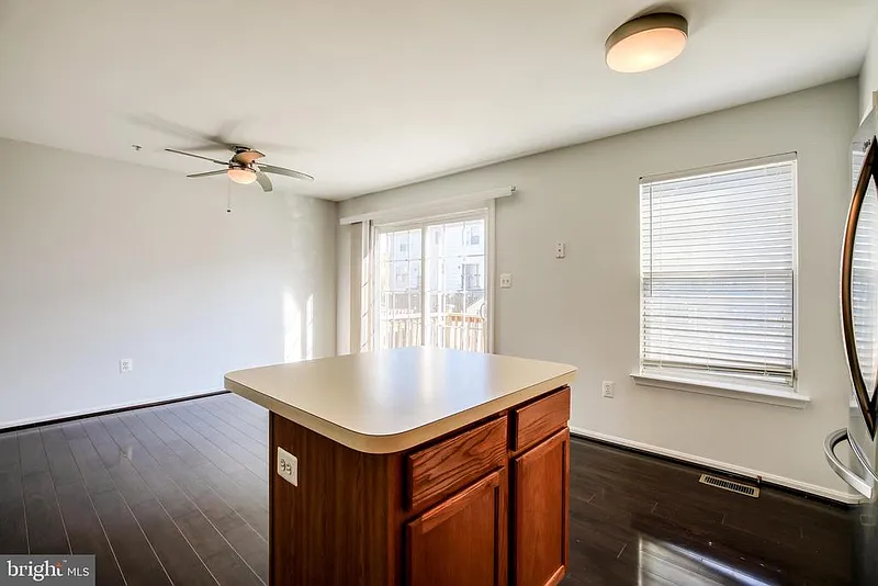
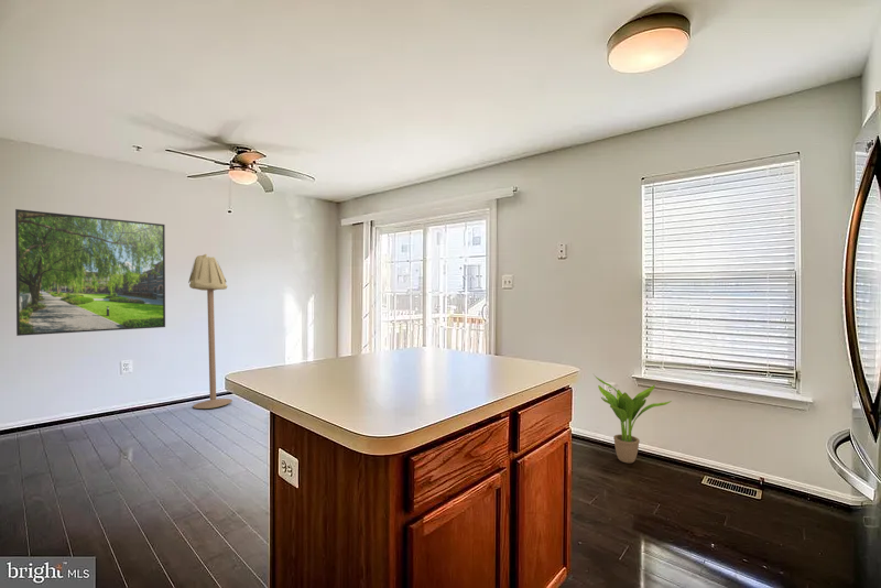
+ floor lamp (209, 328)
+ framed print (98, 274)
+ potted plant (627, 418)
